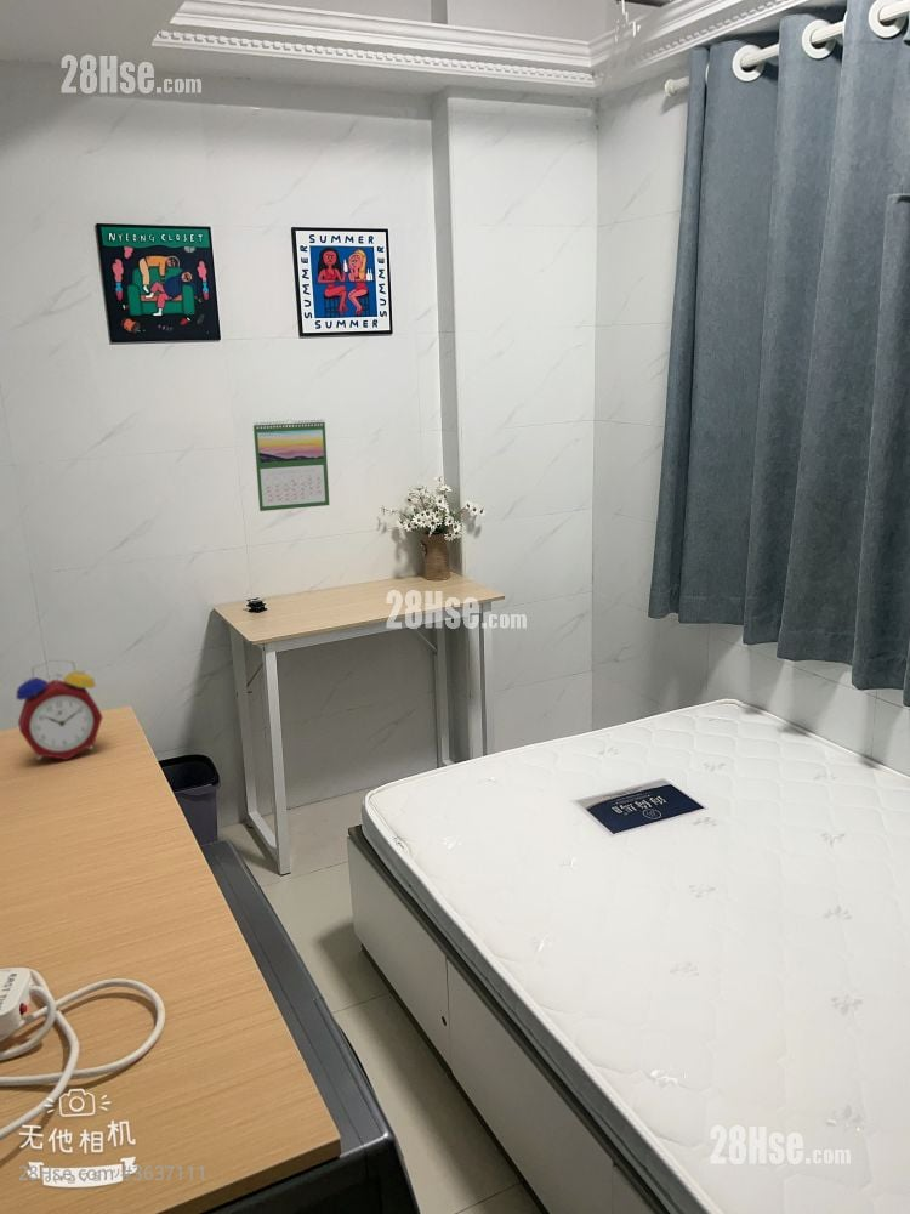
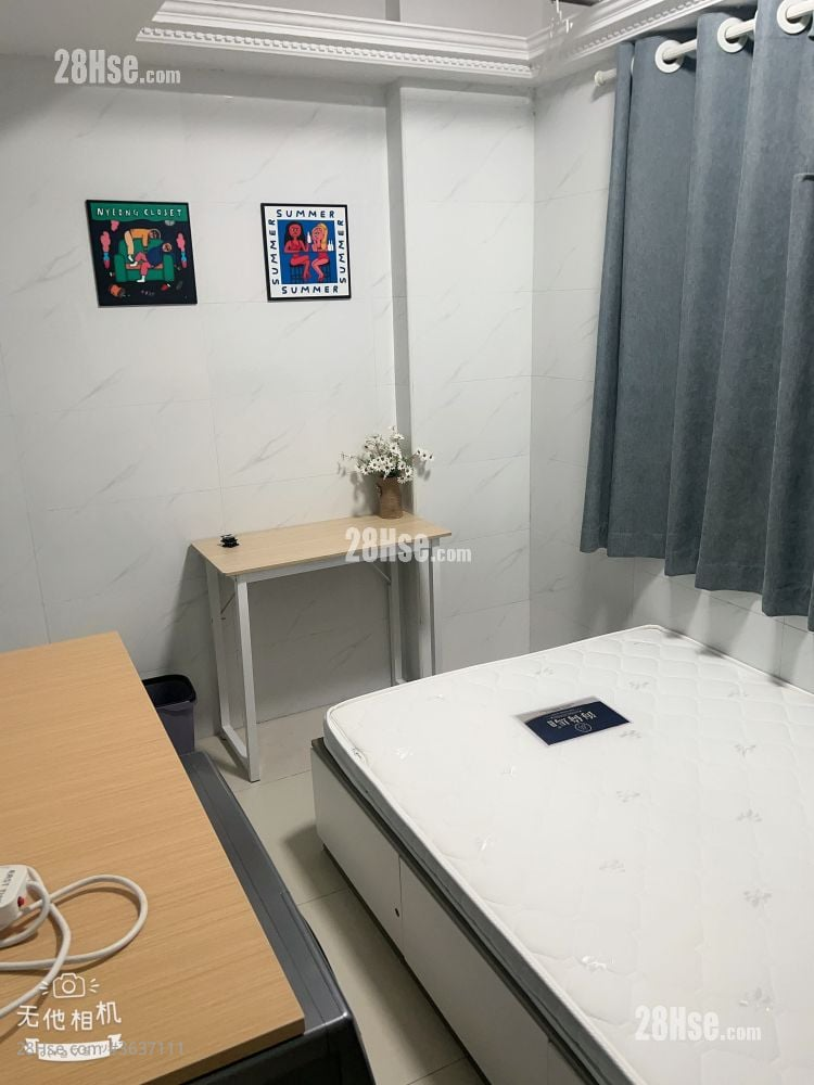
- alarm clock (57, 704)
- calendar (291, 464)
